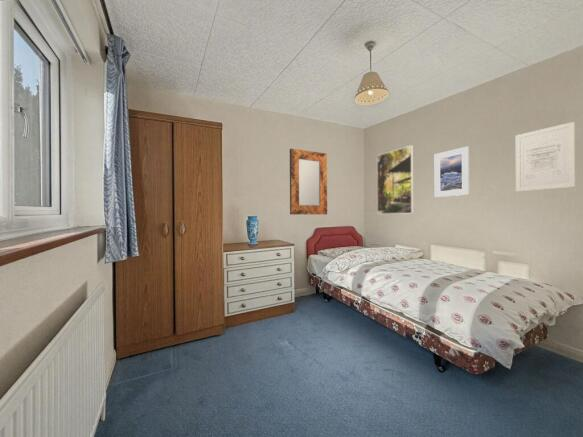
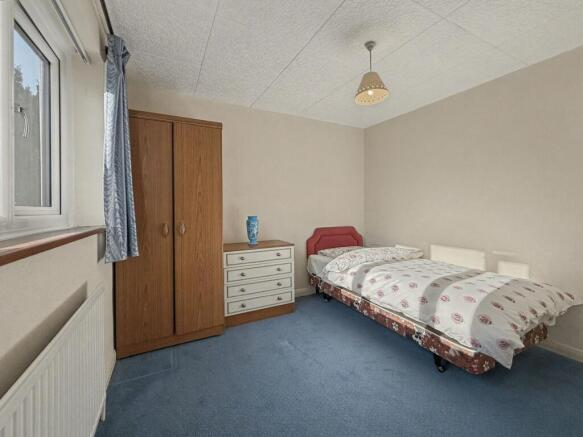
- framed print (450, 173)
- wall art (543, 159)
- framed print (393, 182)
- home mirror (309, 182)
